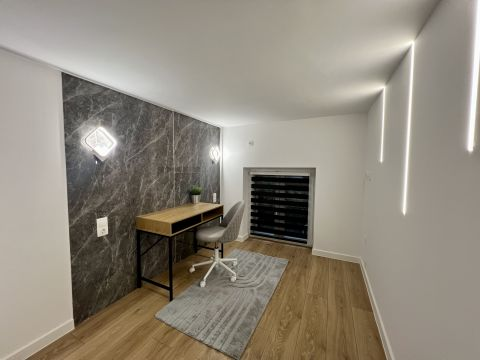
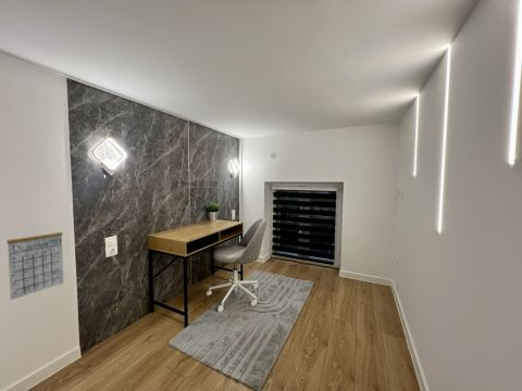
+ calendar (37, 256)
